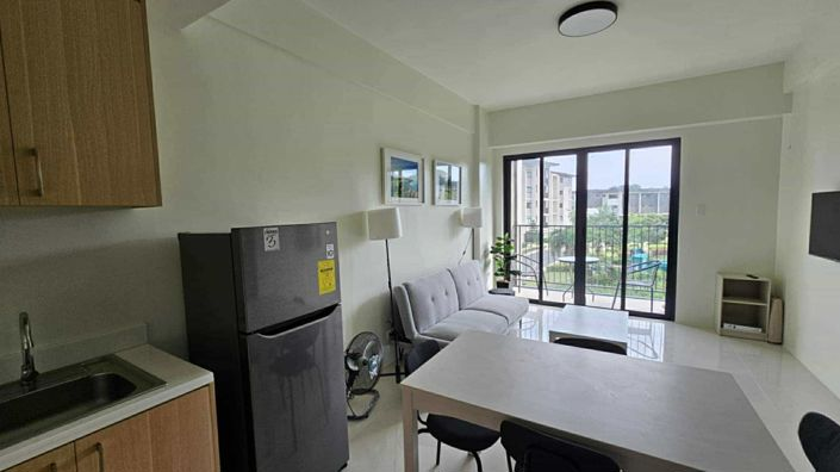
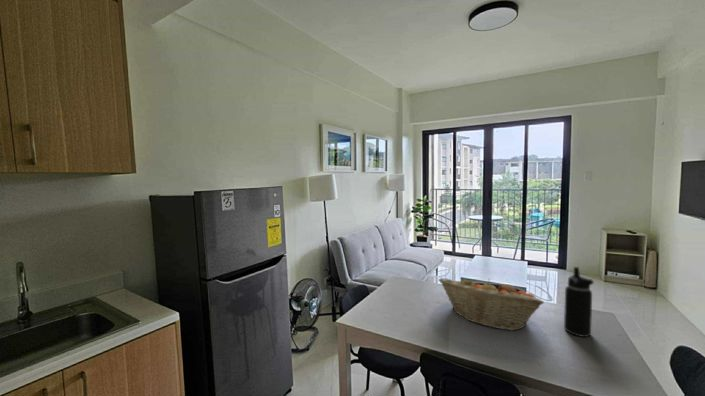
+ fruit basket (486, 296)
+ water bottle (579, 301)
